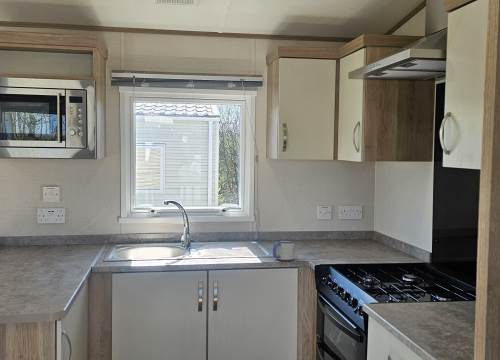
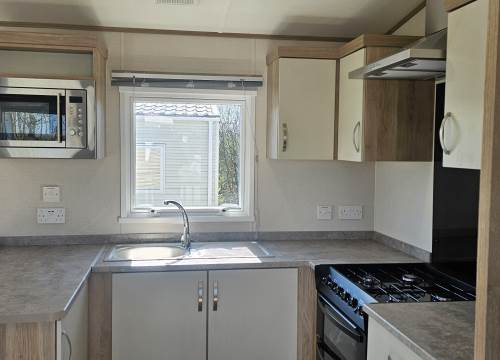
- mug (282, 250)
